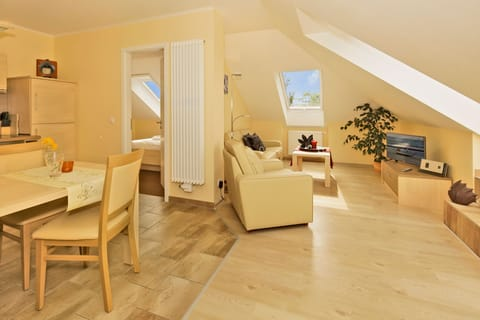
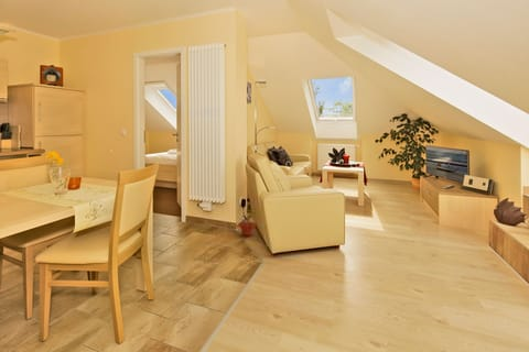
+ potted plant (247, 221)
